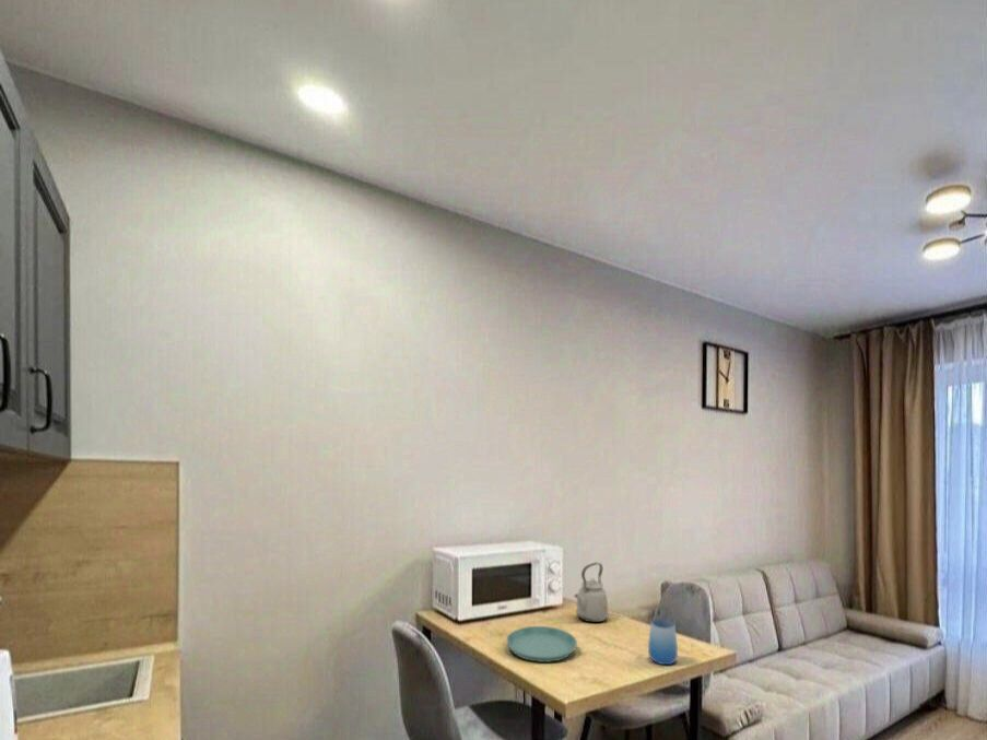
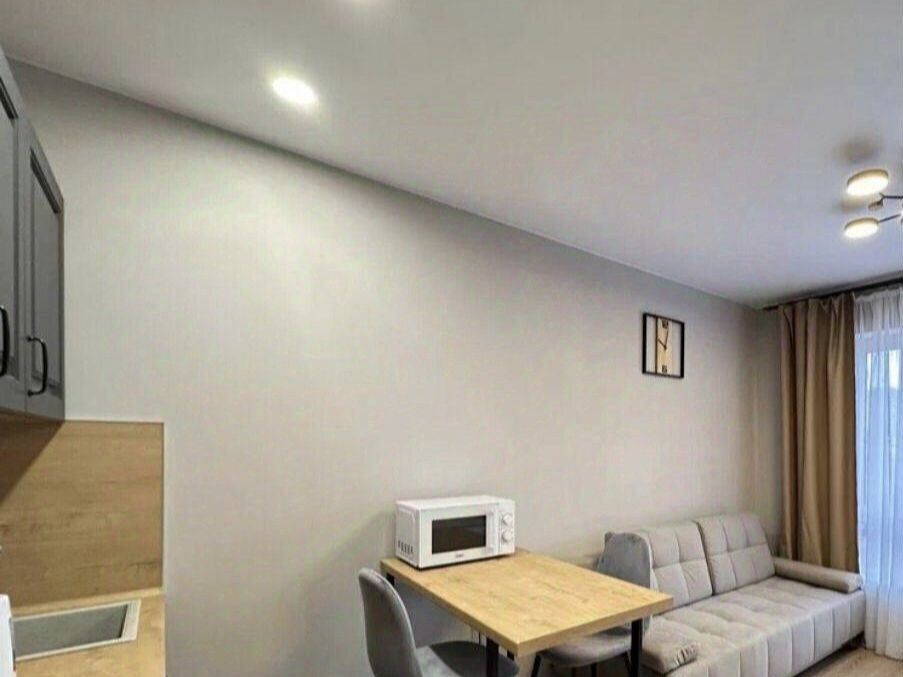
- saucer (541, 645)
- kettle (588, 592)
- cup (662, 642)
